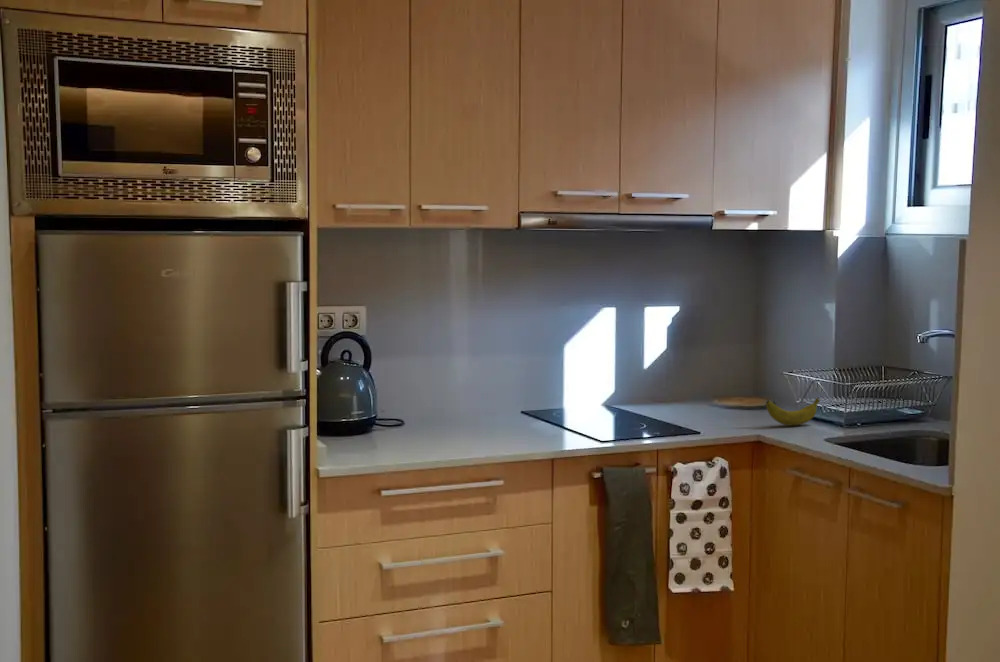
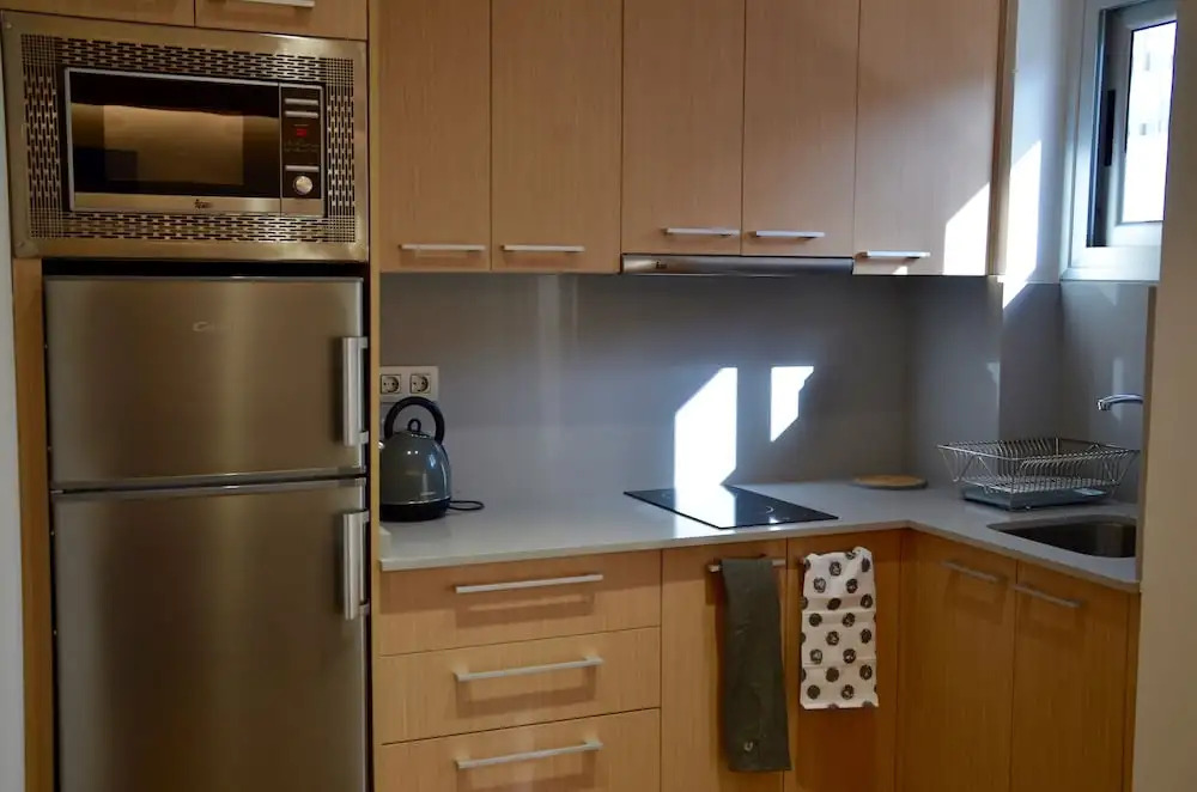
- banana (792, 412)
